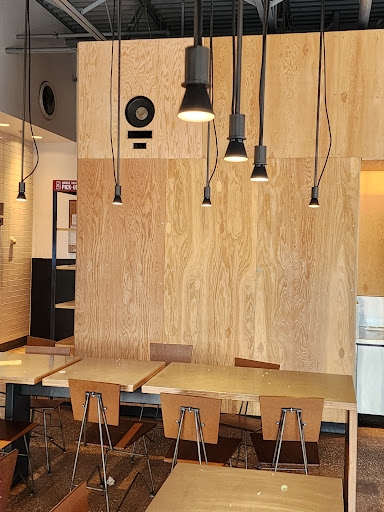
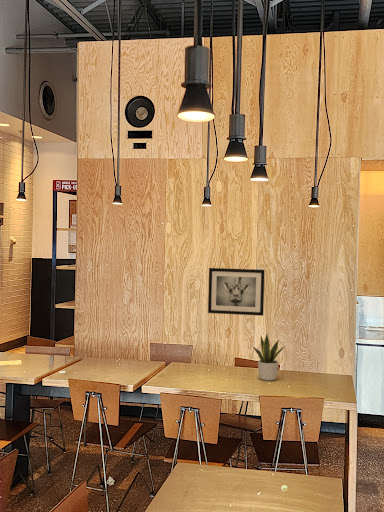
+ potted plant (269, 355)
+ wall art (236, 291)
